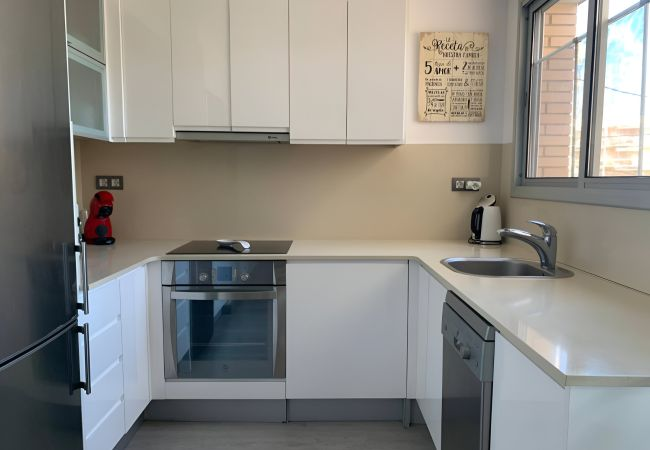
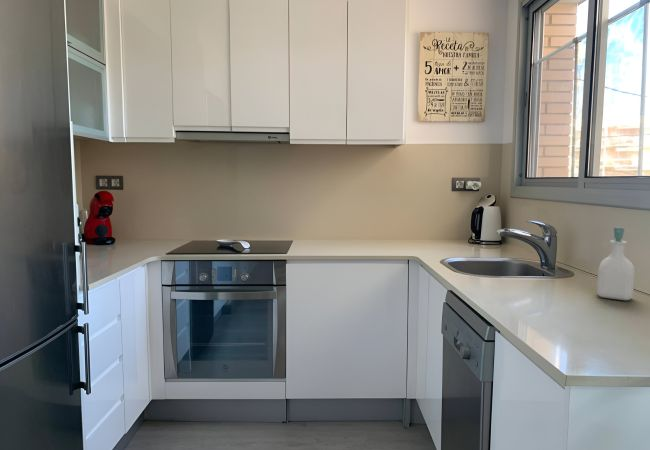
+ soap bottle (616, 262)
